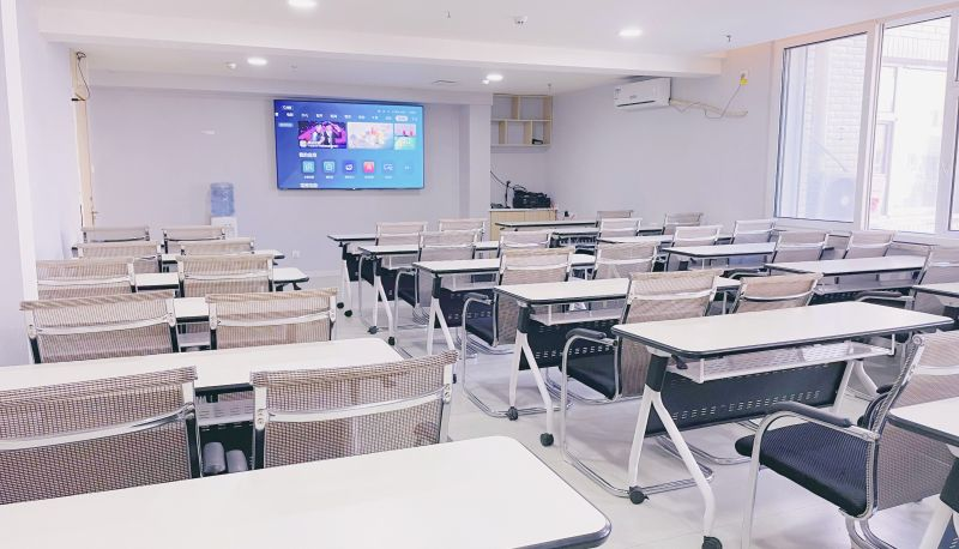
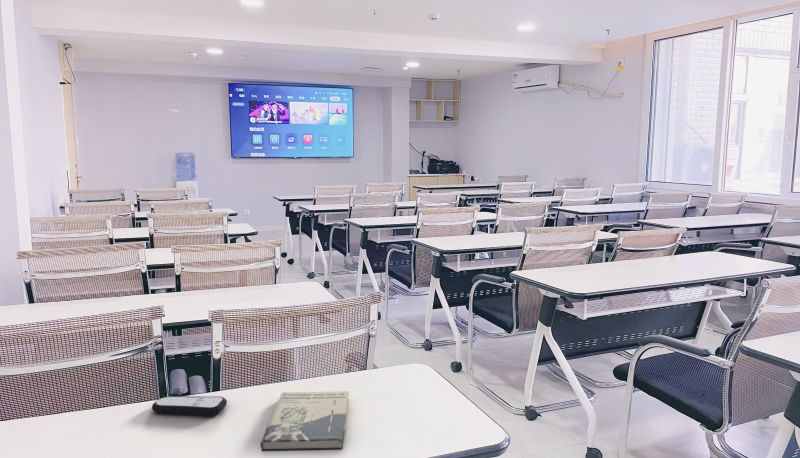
+ remote control (189, 404)
+ book (309, 418)
